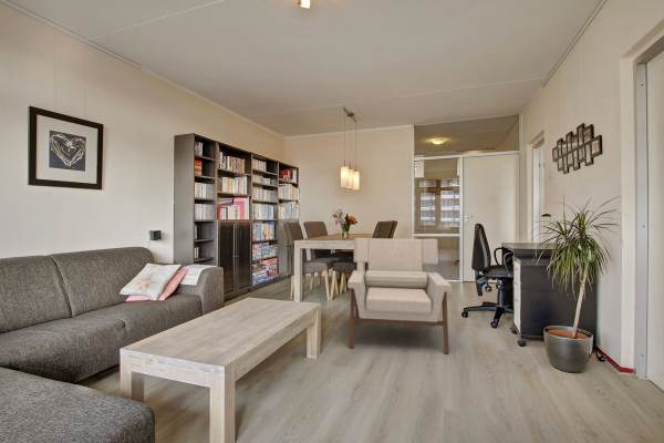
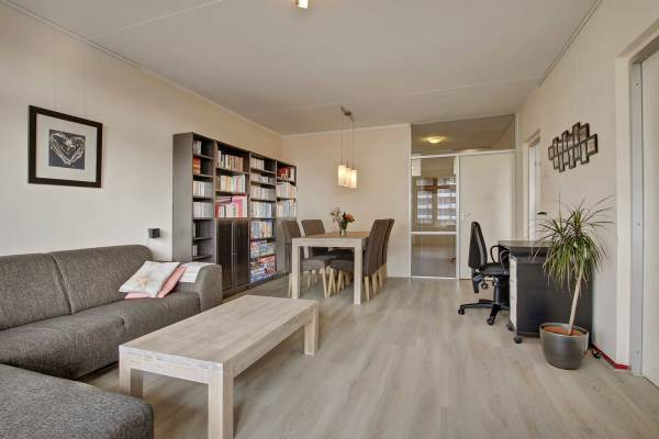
- armchair (395, 287)
